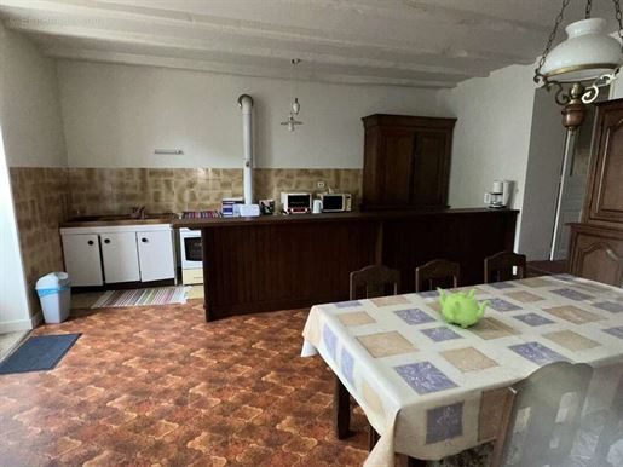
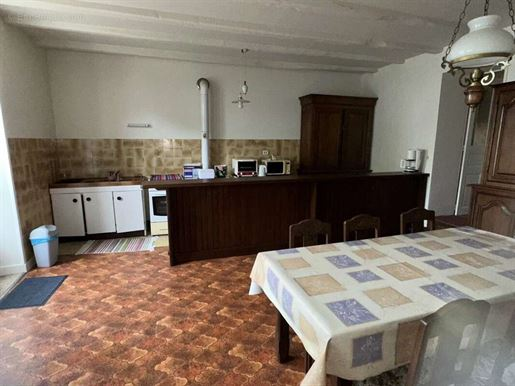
- teapot (462, 306)
